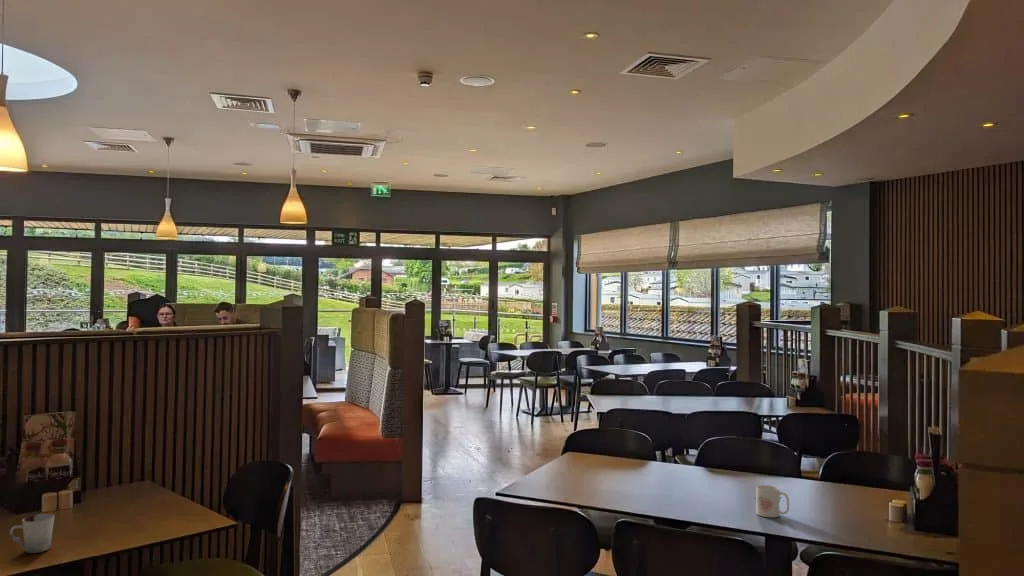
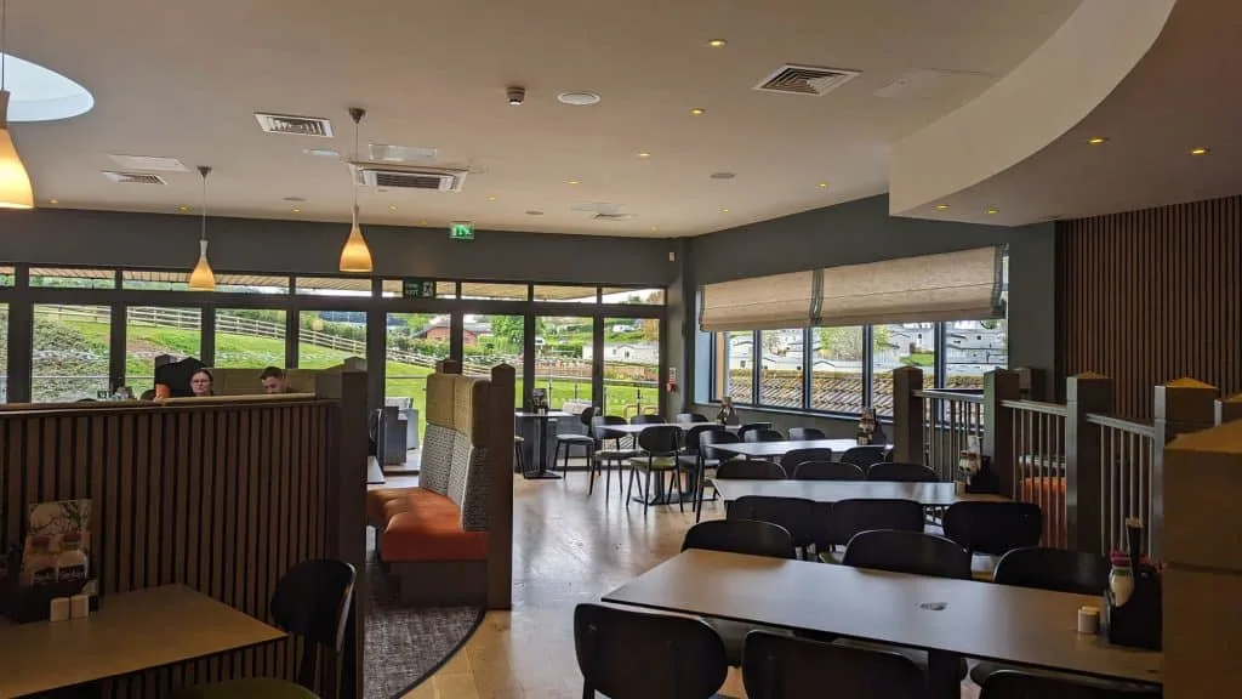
- cup (31, 534)
- mug (772, 501)
